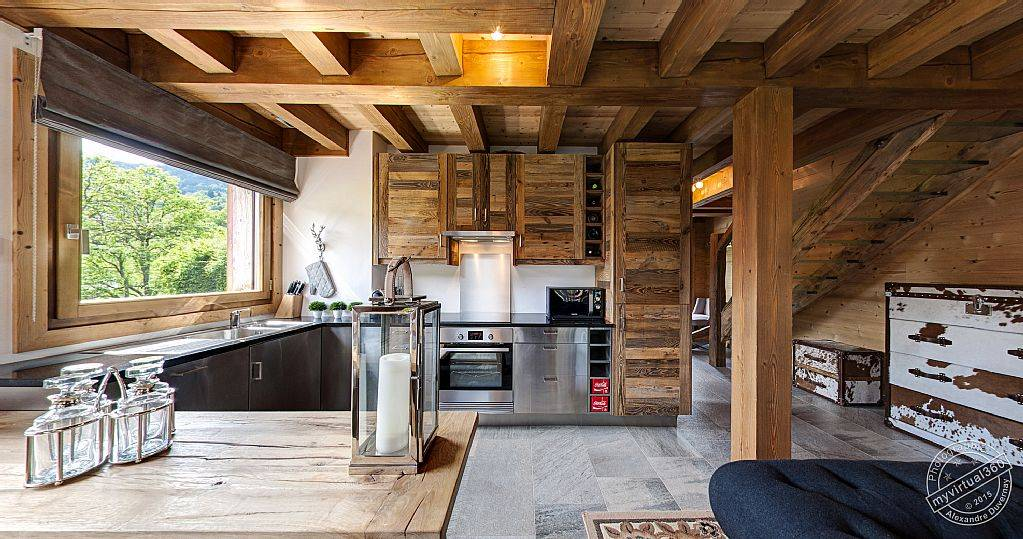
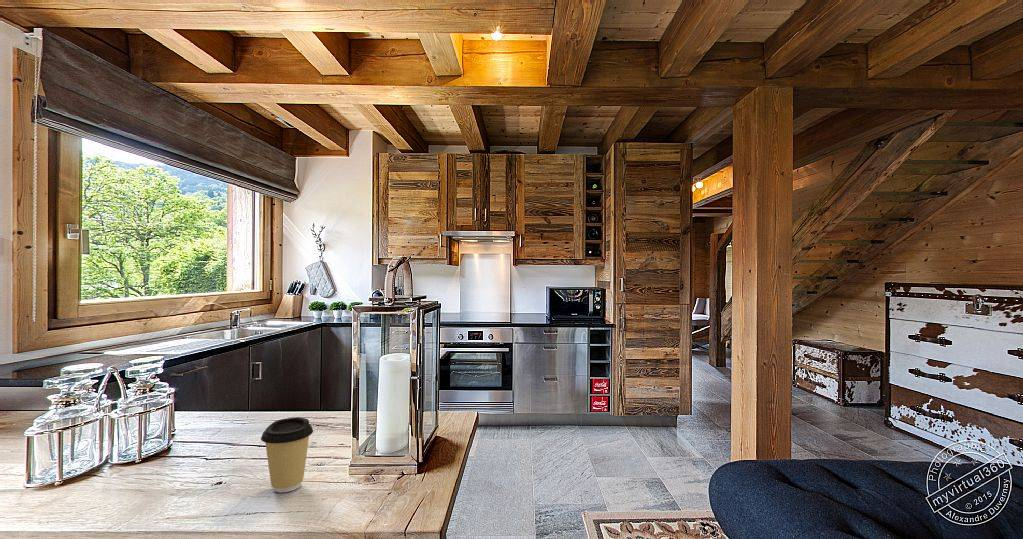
+ coffee cup (287, 455)
